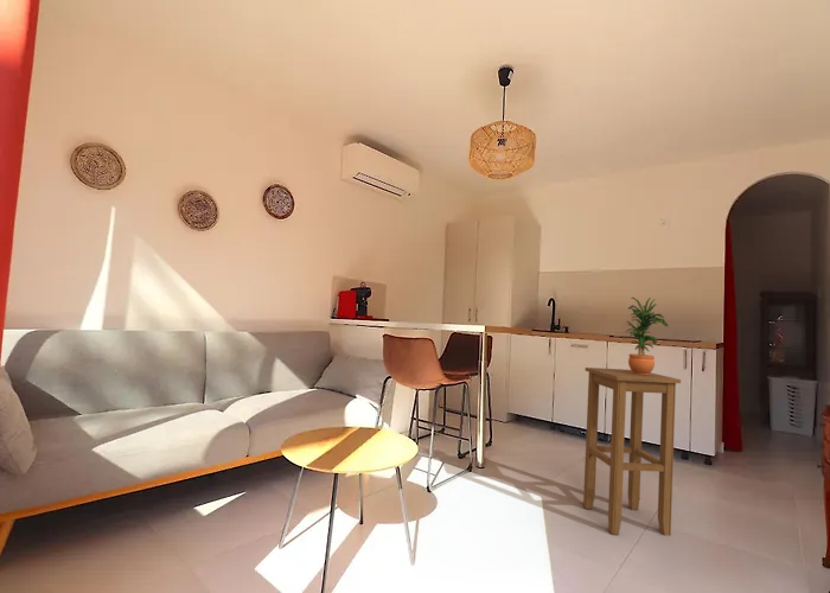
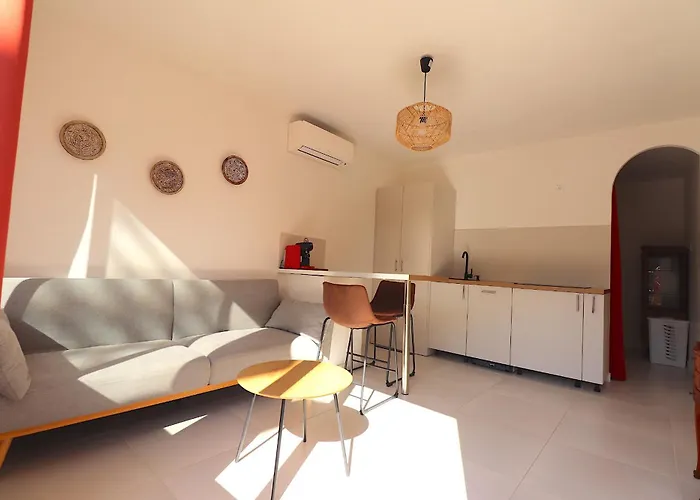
- stool (626, 447)
- potted plant (646, 336)
